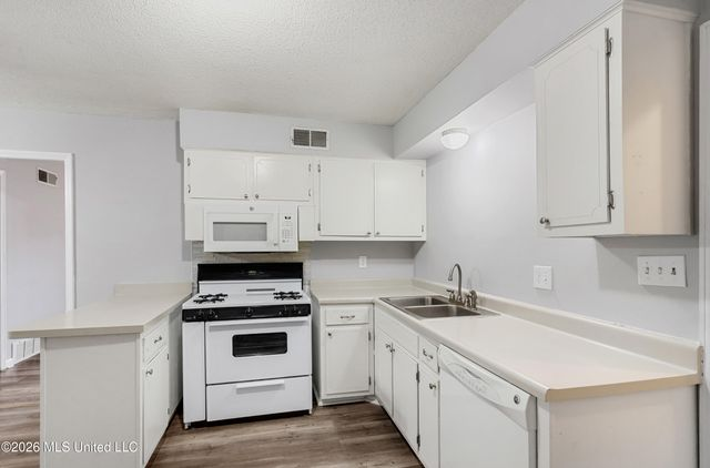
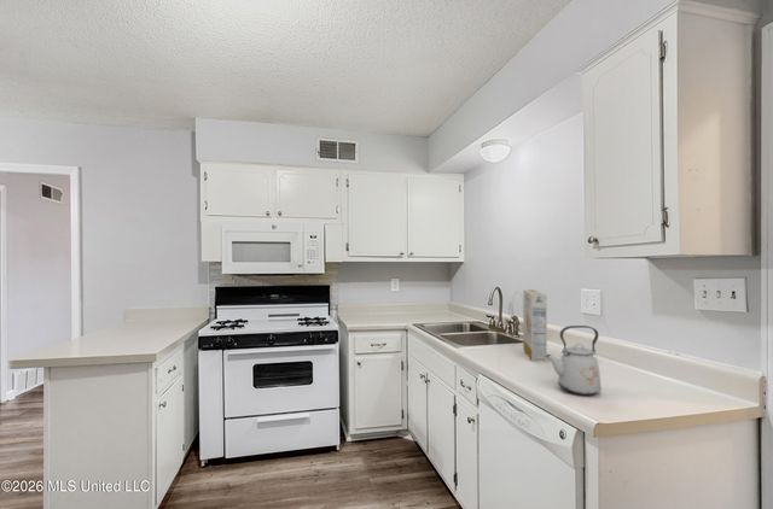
+ cereal box (534, 323)
+ kettle (571, 358)
